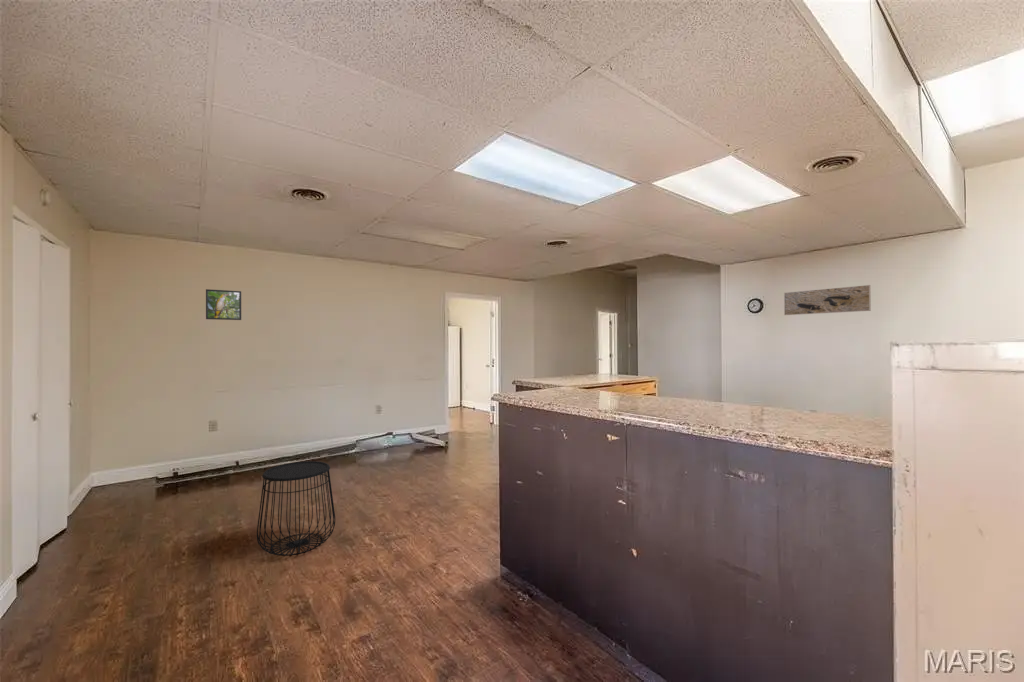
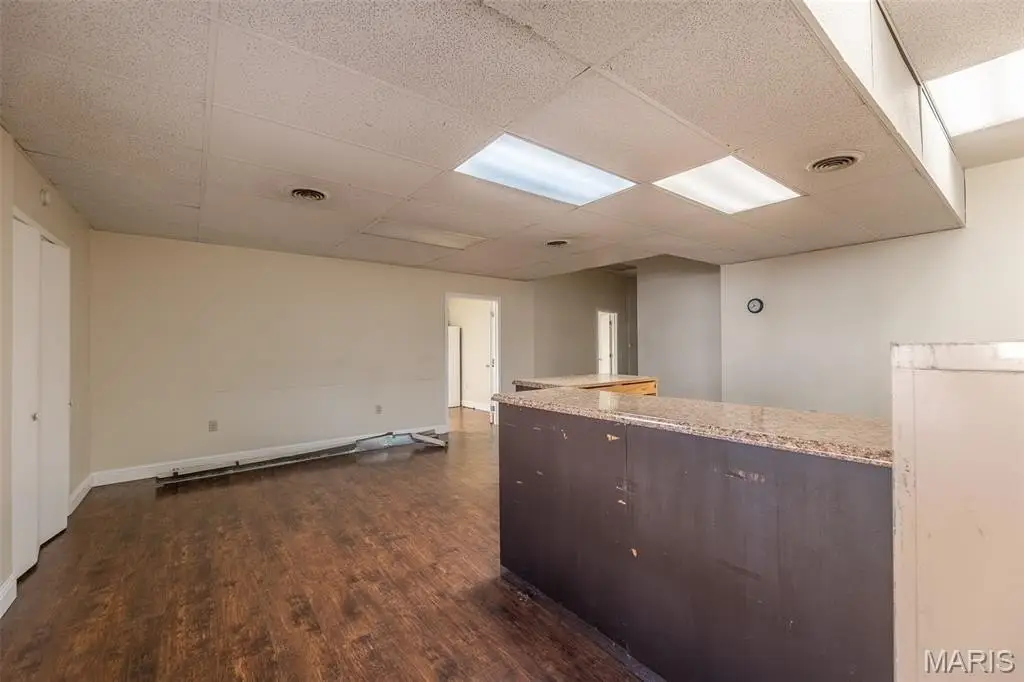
- side table (295, 506)
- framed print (223, 304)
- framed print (824, 301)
